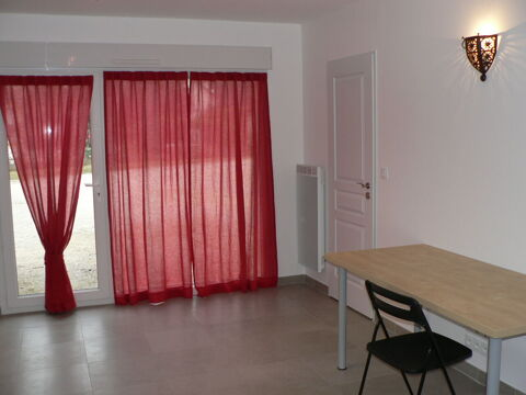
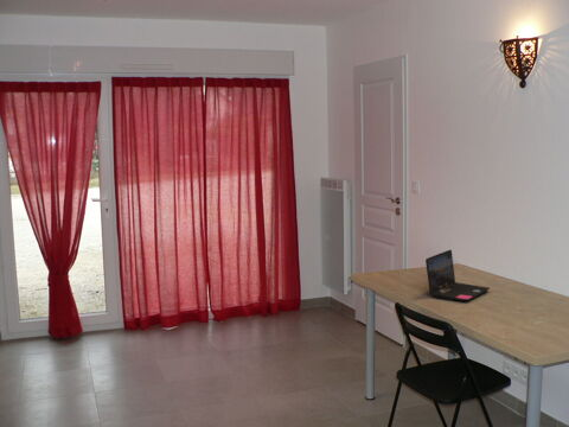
+ laptop (454, 276)
